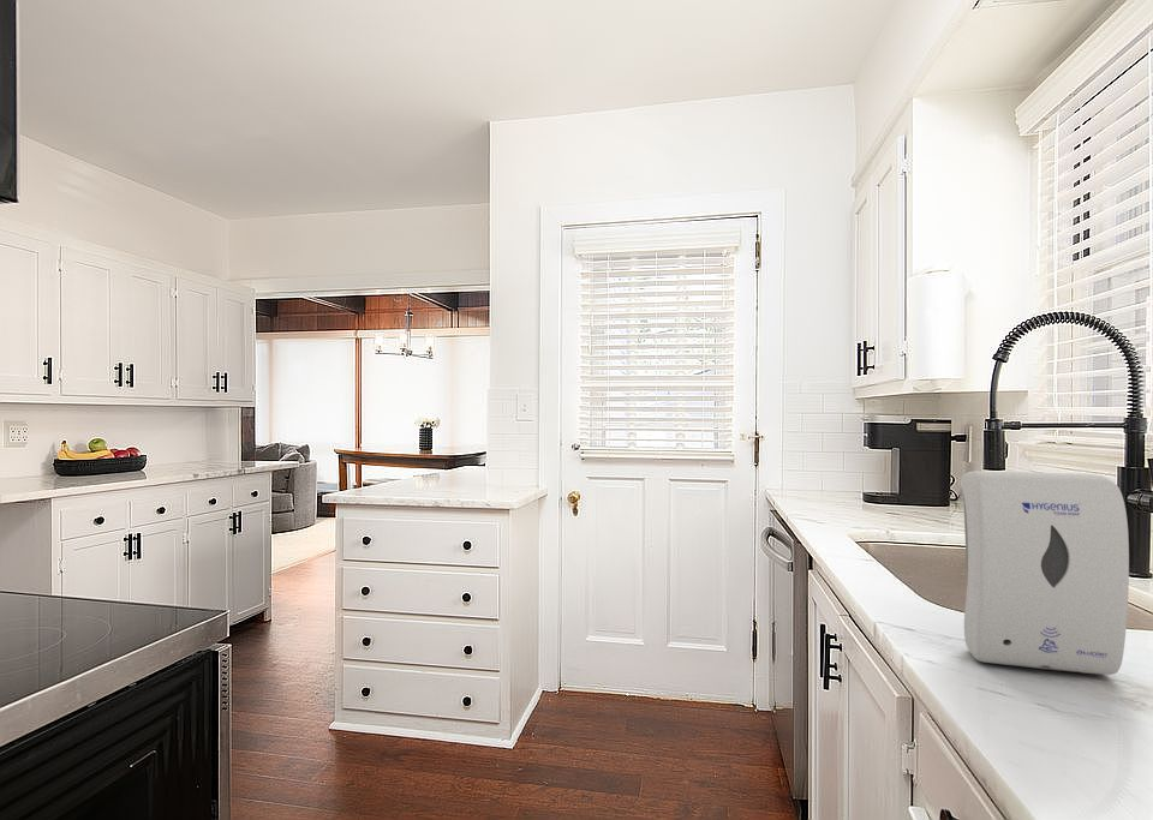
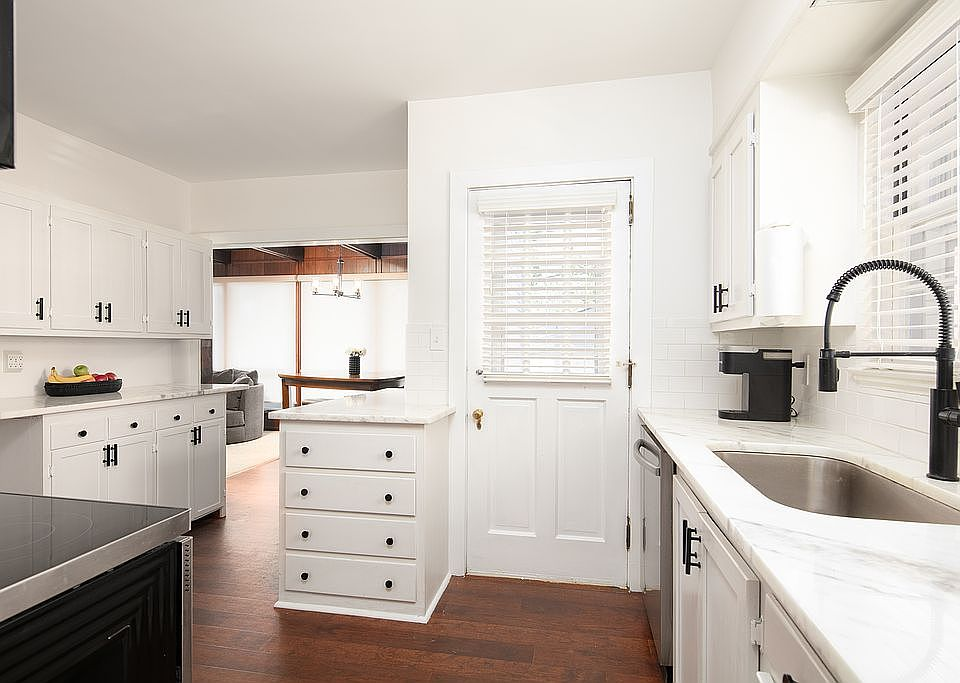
- soap dispenser (1035, 567)
